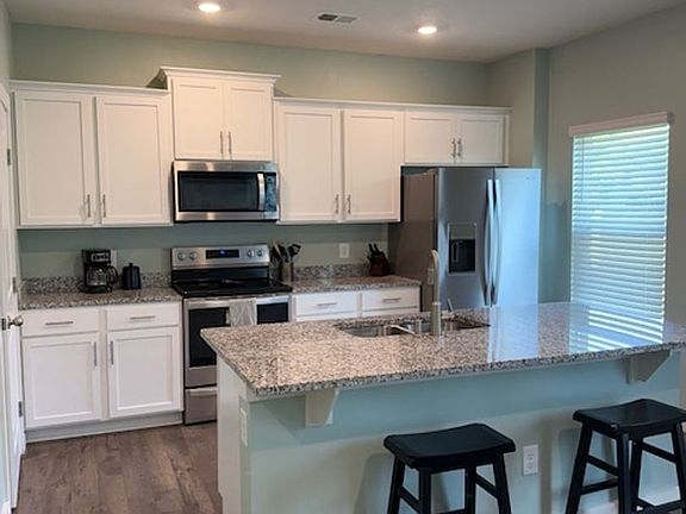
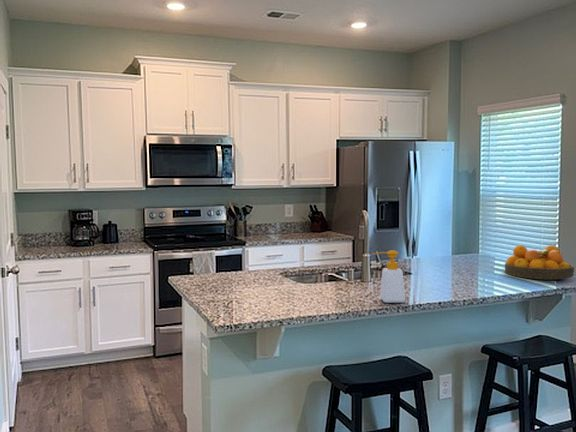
+ soap bottle (387, 275)
+ fruit bowl (538, 260)
